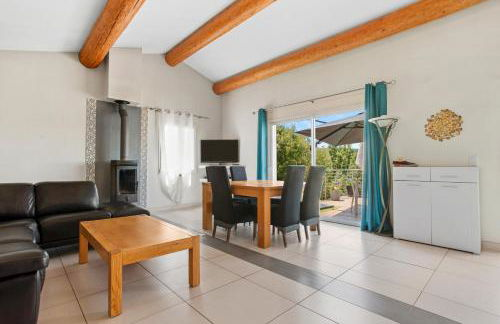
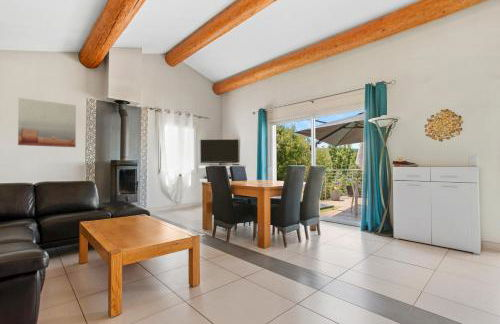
+ wall art (48, 124)
